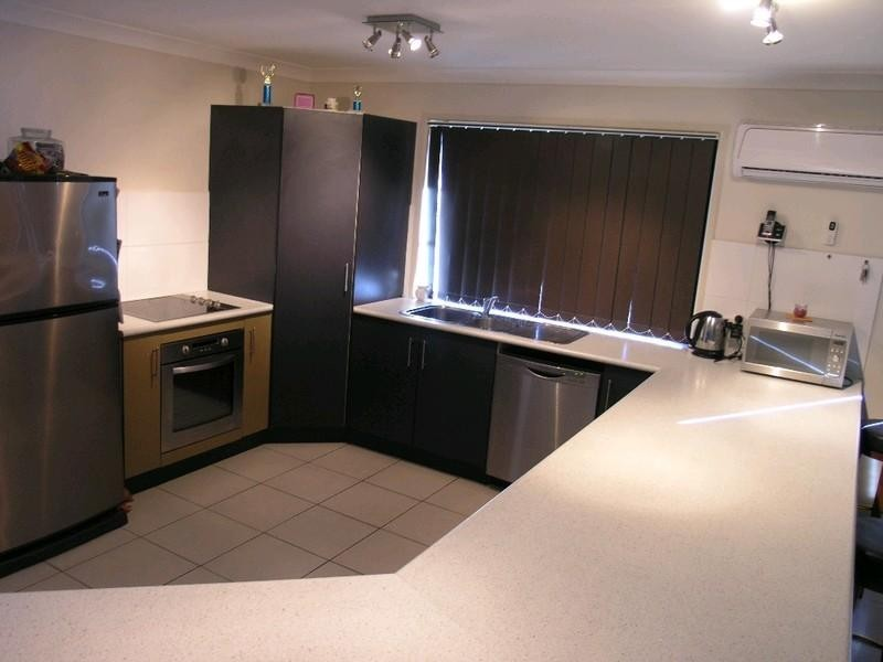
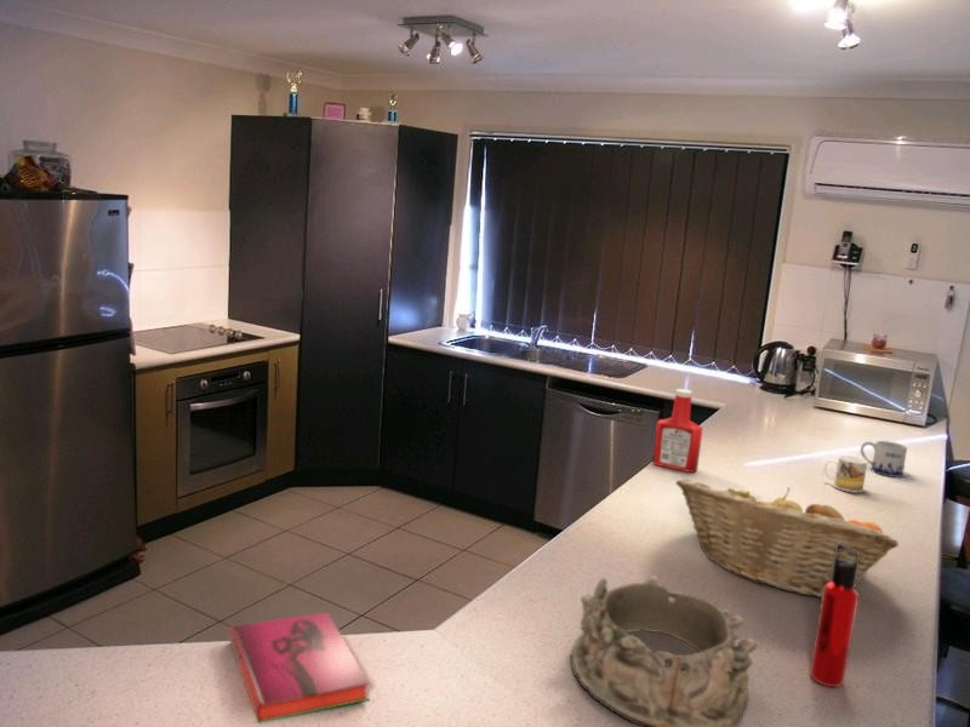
+ mug (884, 457)
+ hardback book (295, 662)
+ water bottle (837, 612)
+ soap bottle (679, 428)
+ fruit basket (777, 526)
+ mug (844, 471)
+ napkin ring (661, 632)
